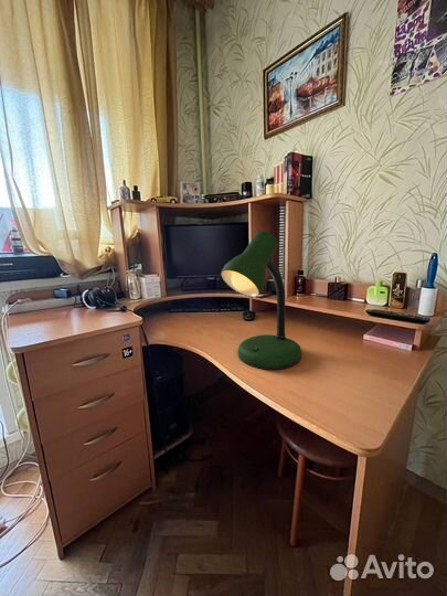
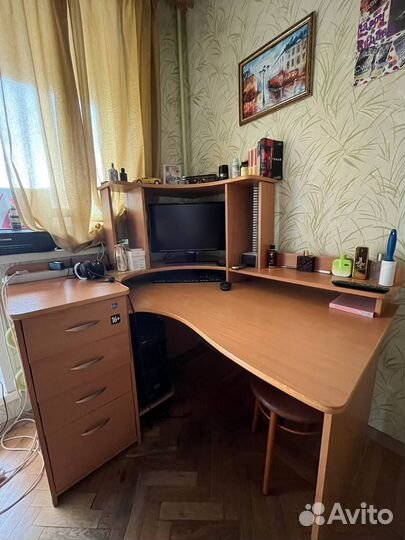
- desk lamp (258, 295)
